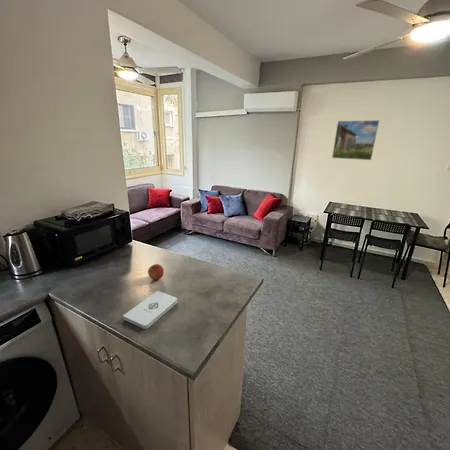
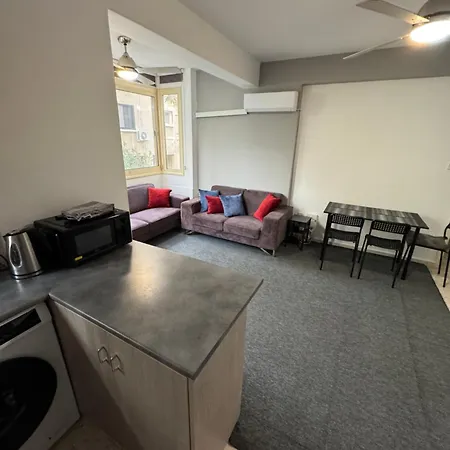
- apple (156, 271)
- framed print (354, 140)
- notepad (152, 308)
